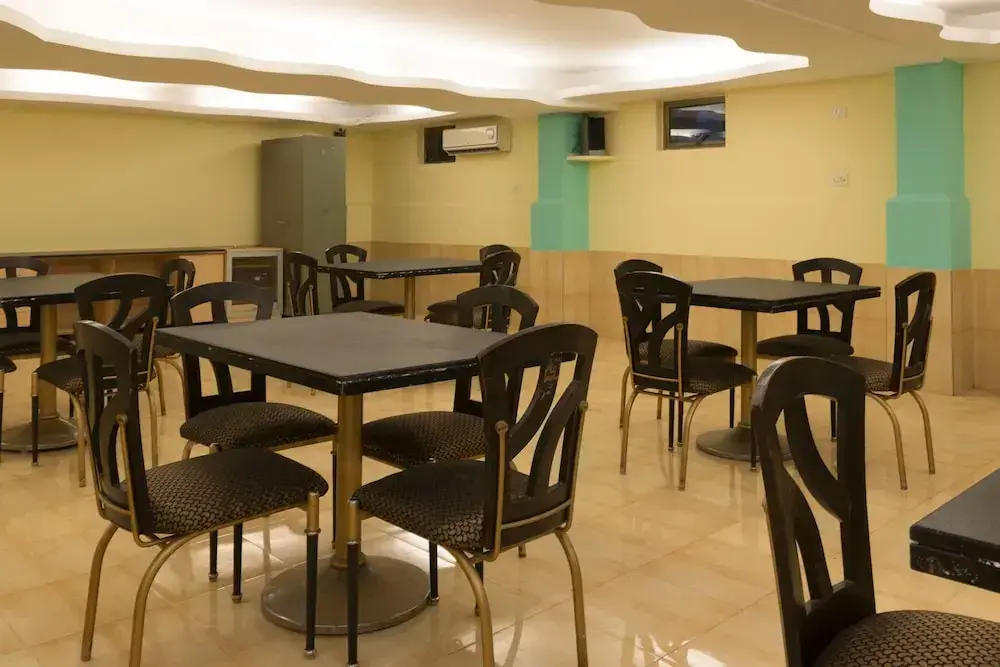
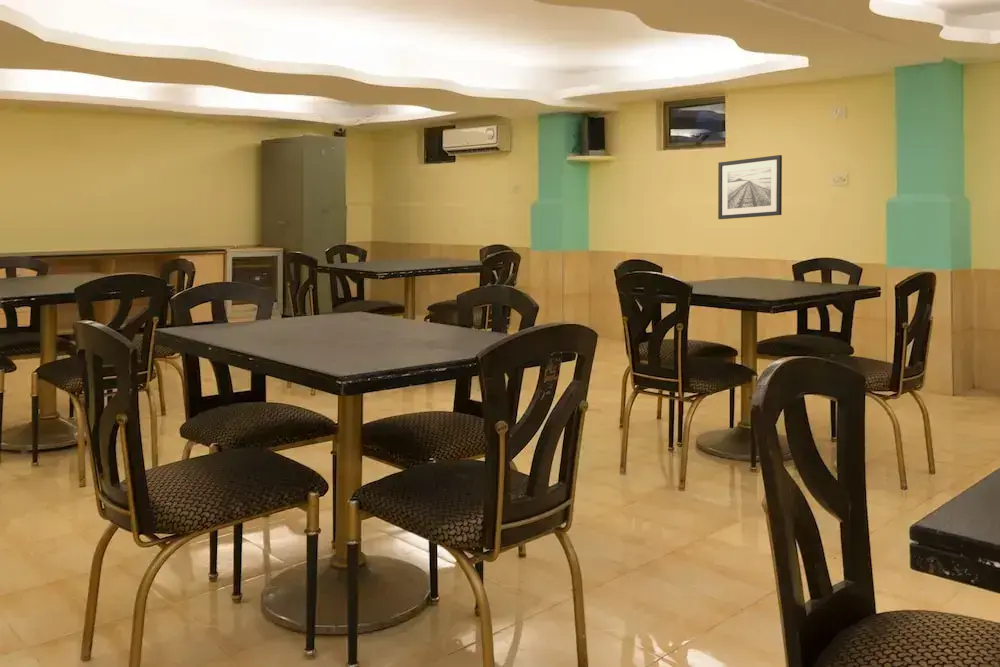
+ wall art (749, 188)
